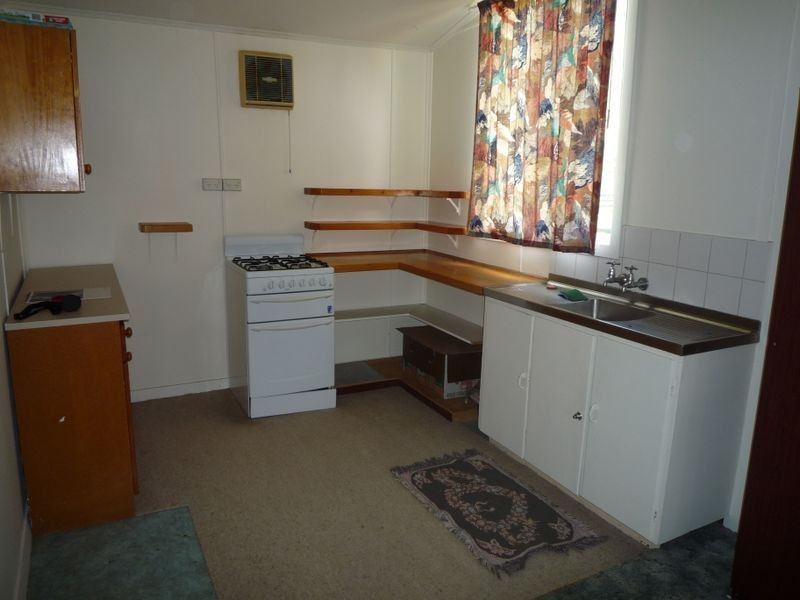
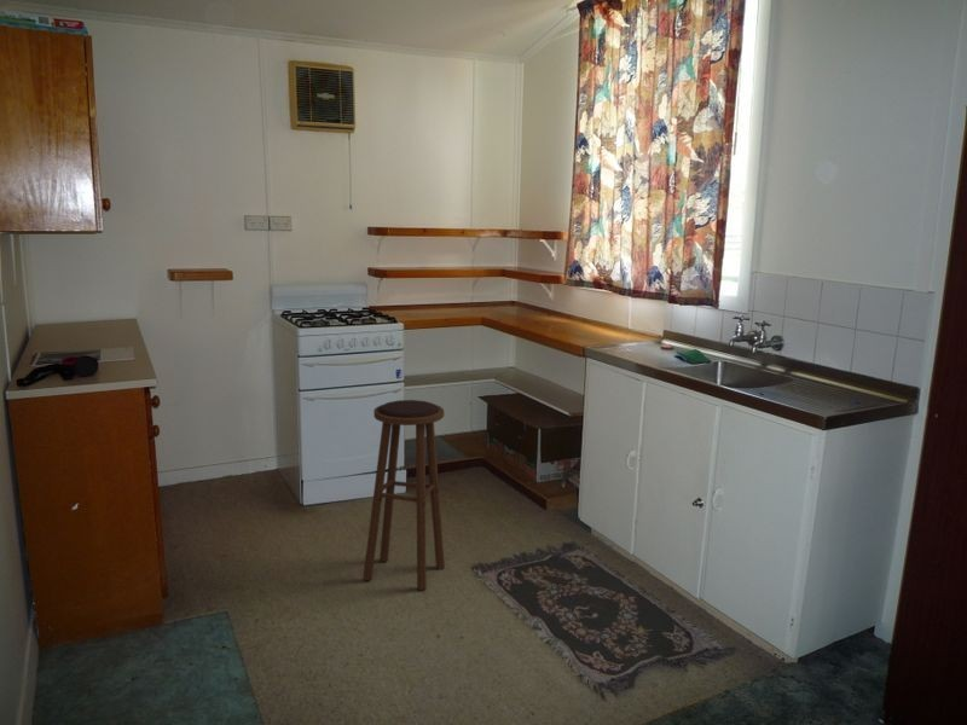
+ stool (405, 495)
